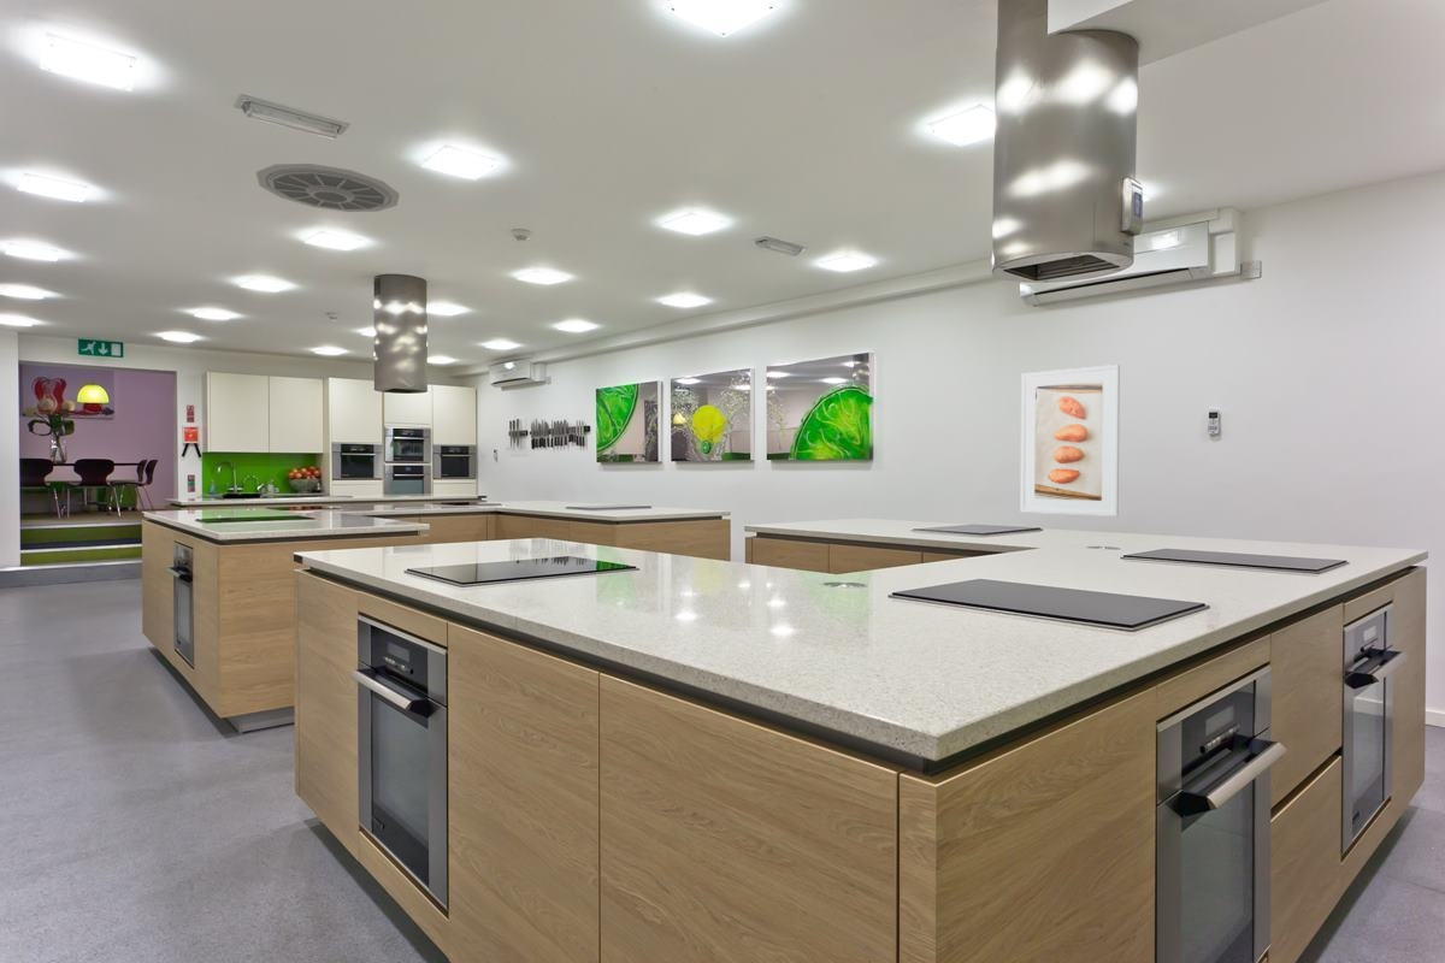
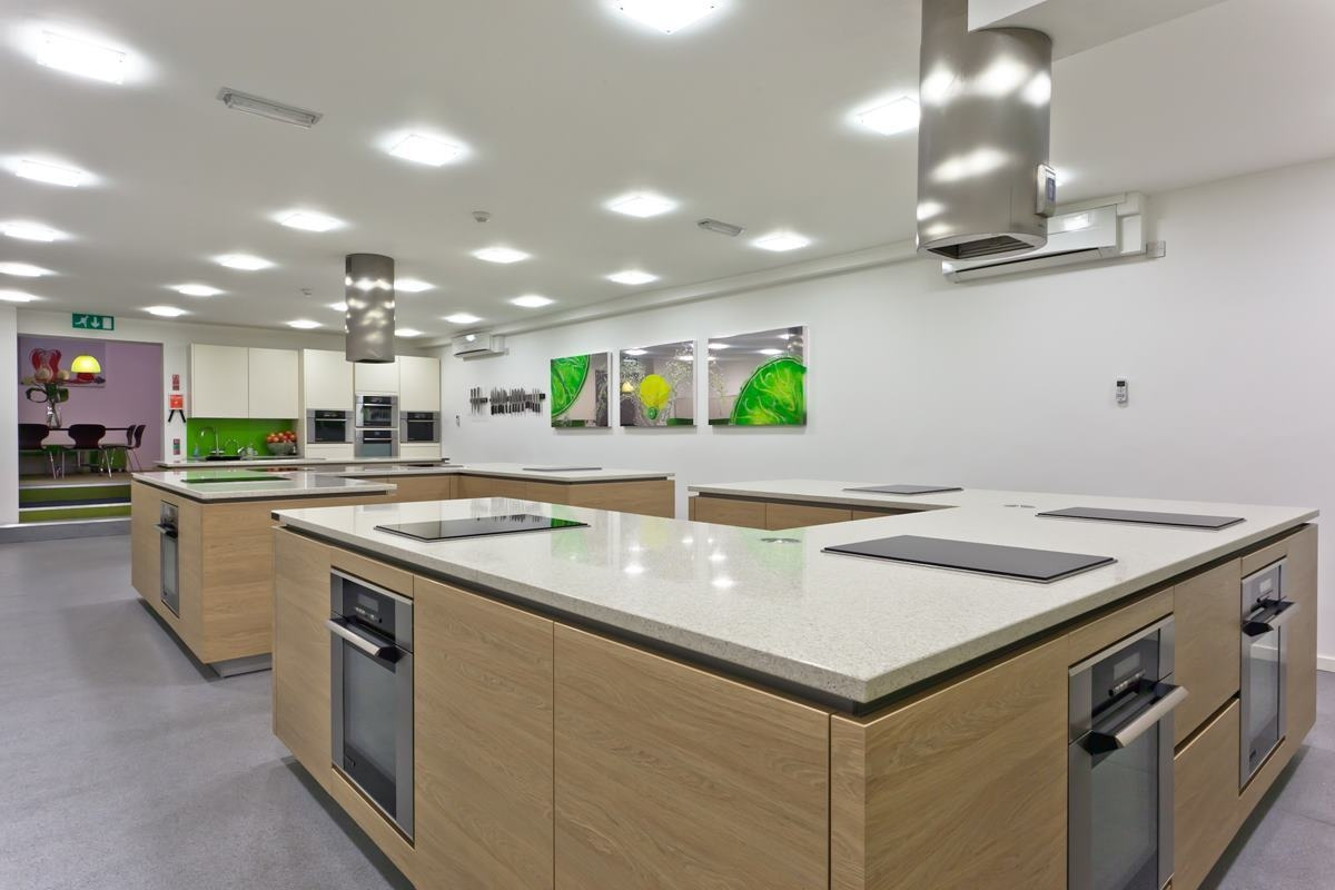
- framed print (1067, 442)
- ceiling vent (330, 191)
